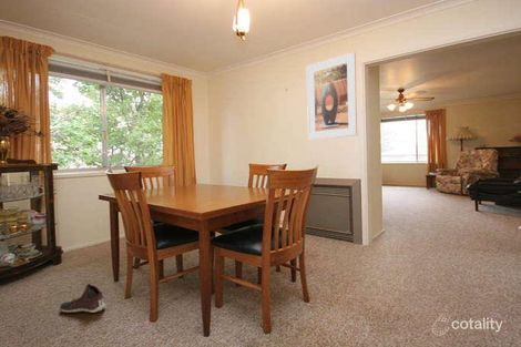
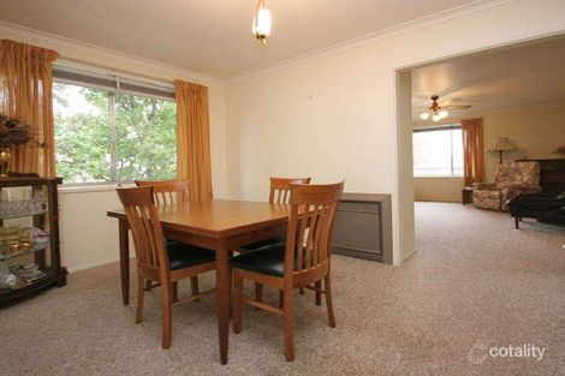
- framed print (330, 99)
- sneaker (83, 296)
